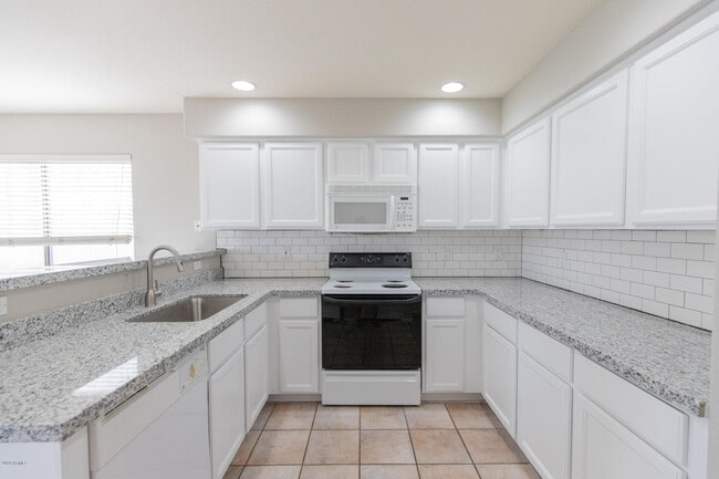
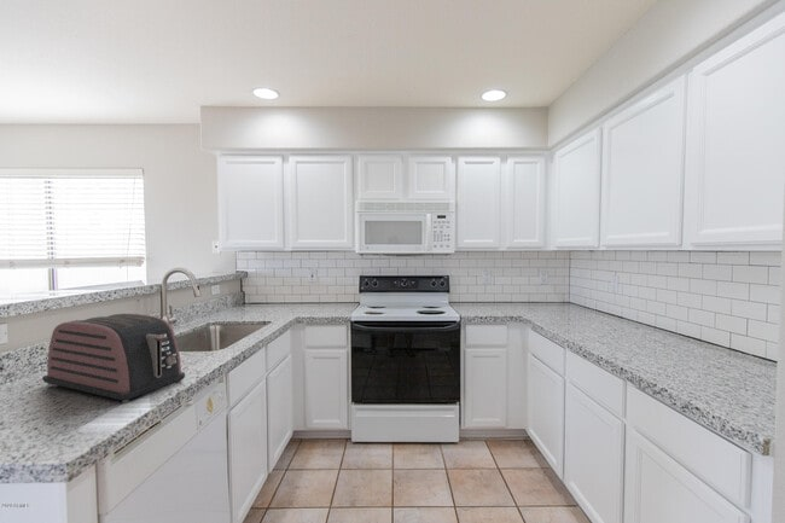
+ toaster (116, 350)
